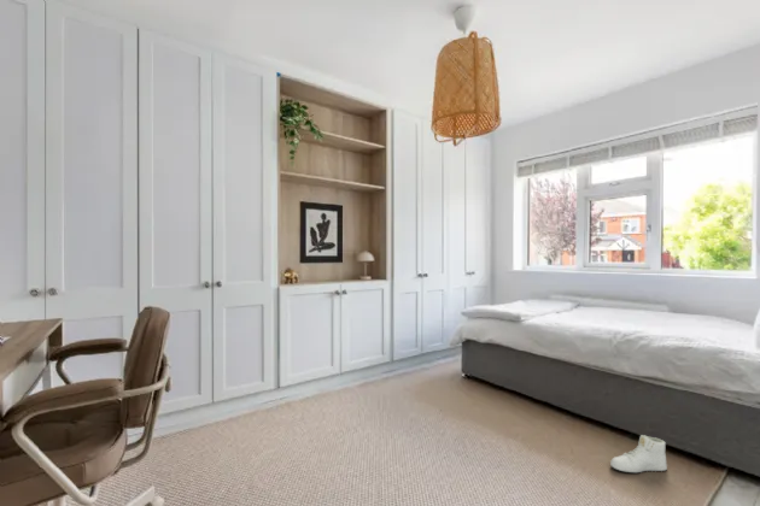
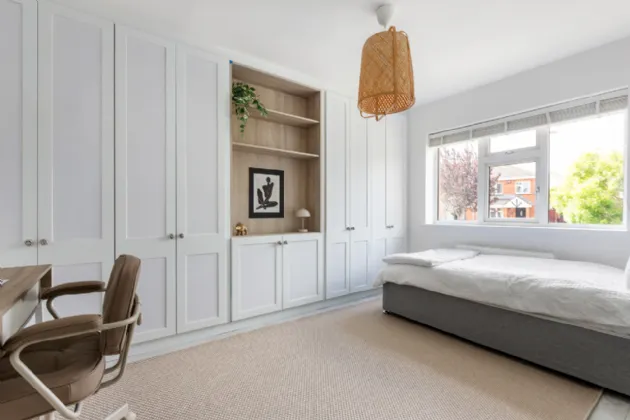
- sneaker (637, 451)
